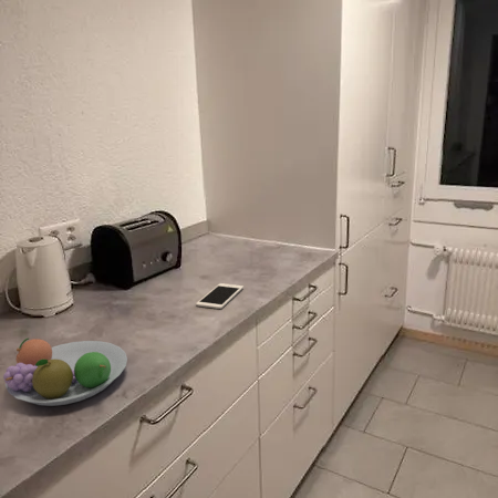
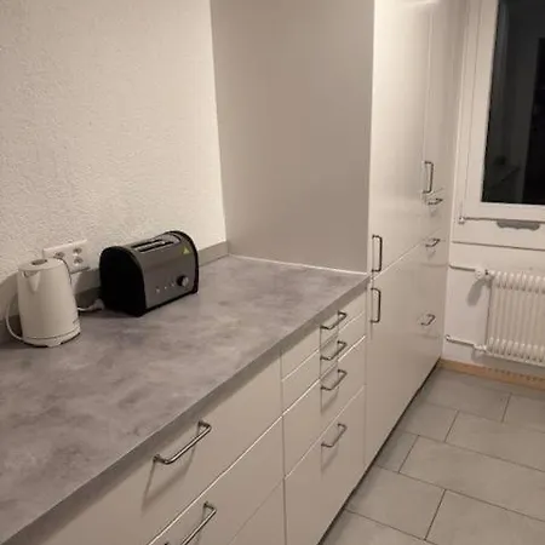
- fruit bowl (68, 360)
- cell phone (220, 294)
